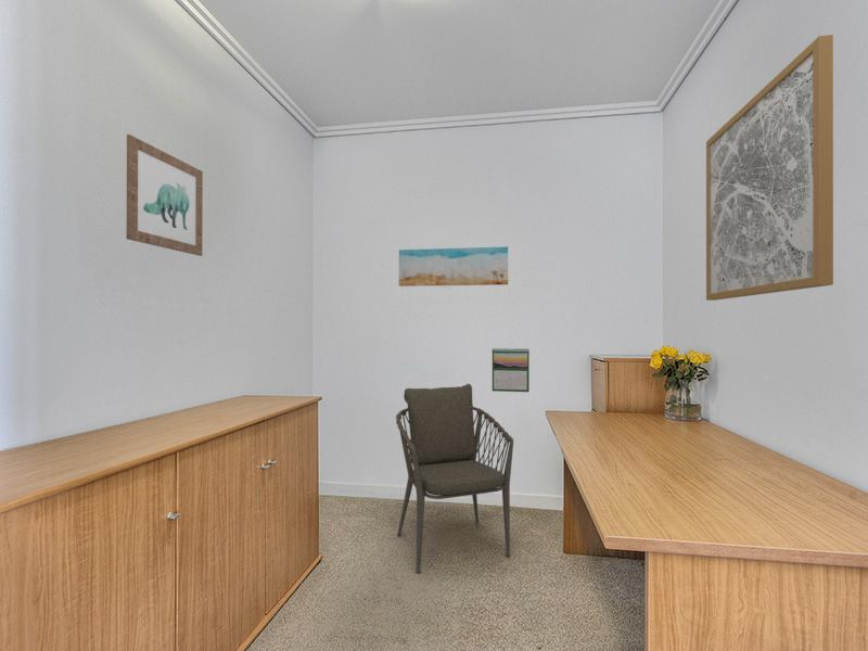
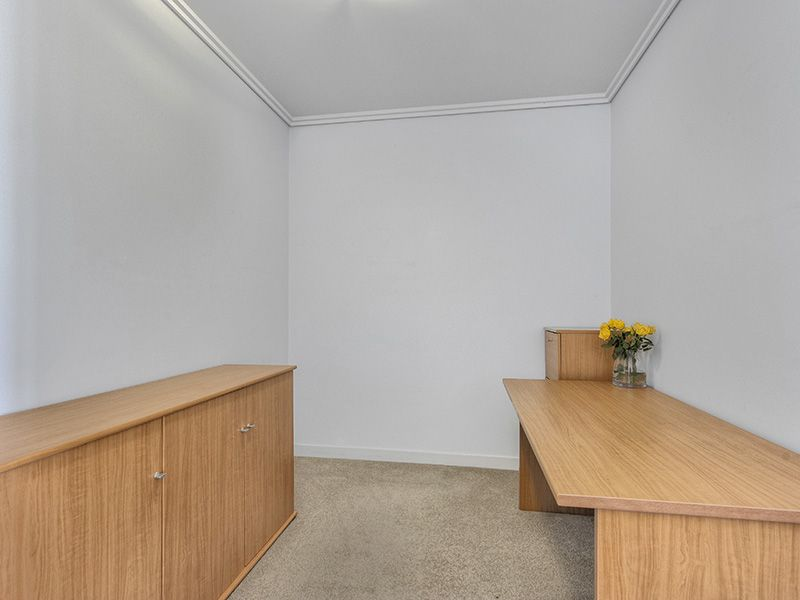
- wall art (452, 267)
- armchair (450, 467)
- calendar (510, 369)
- wall art (755, 196)
- wall art (168, 201)
